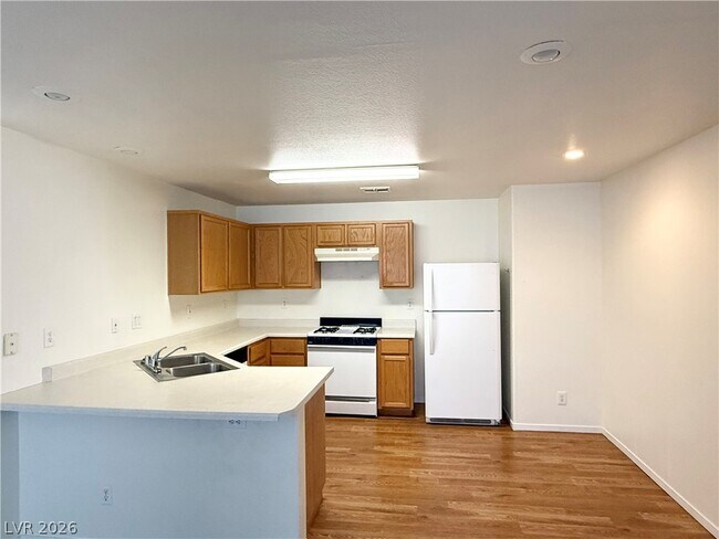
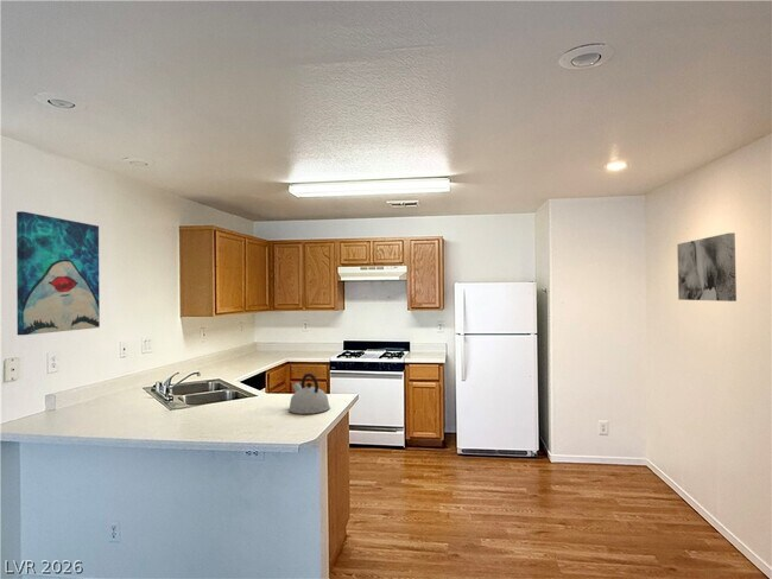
+ wall art (703, 269)
+ wall art (62, 274)
+ kettle (308, 390)
